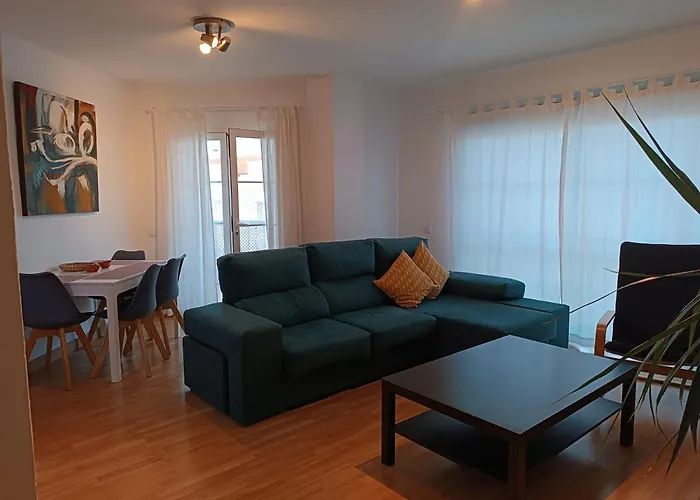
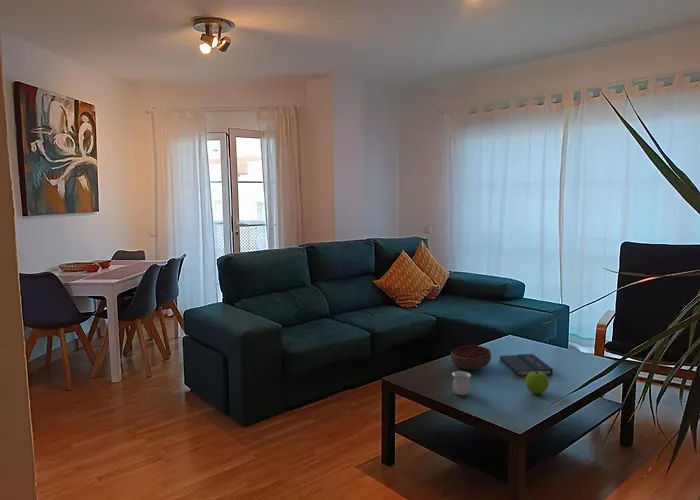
+ decorative bowl (470, 356)
+ mug (459, 384)
+ apple (536, 382)
+ book (528, 367)
